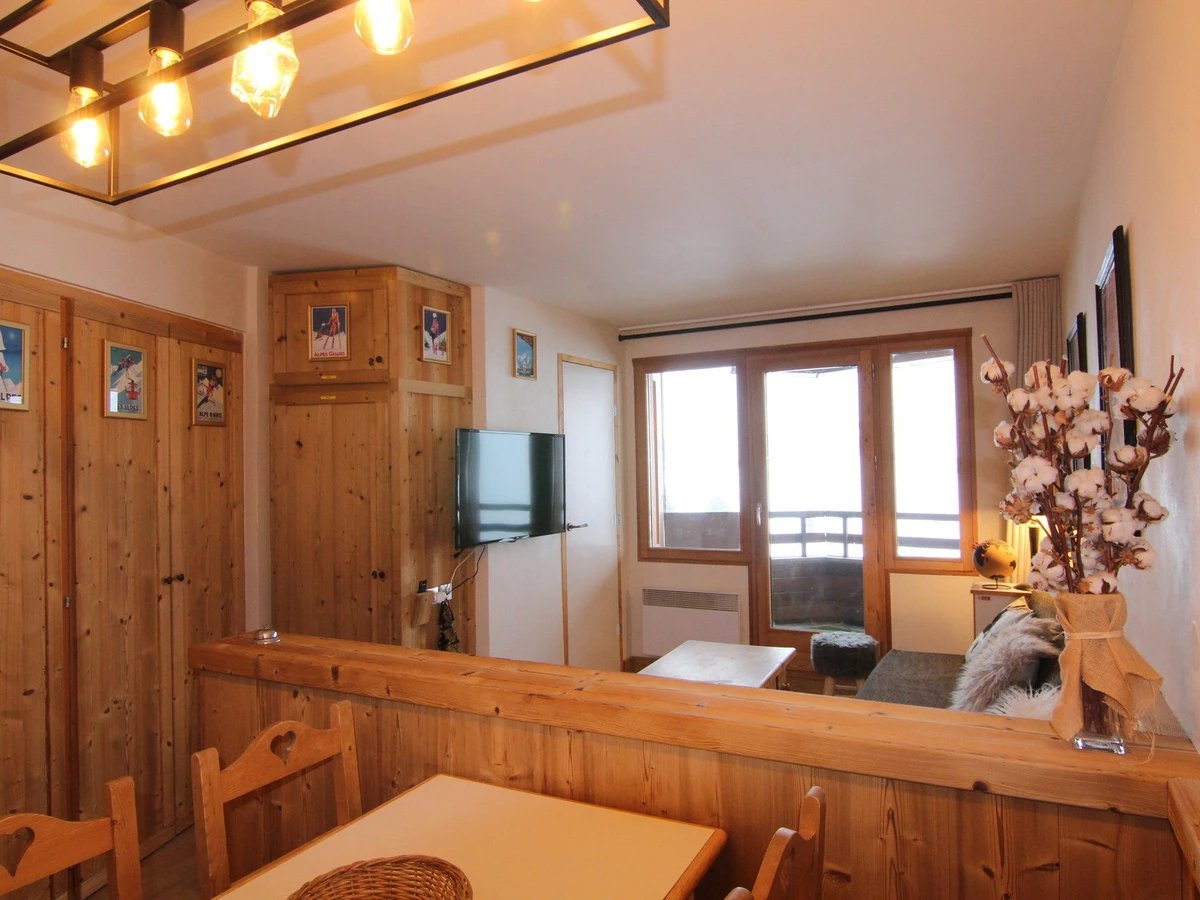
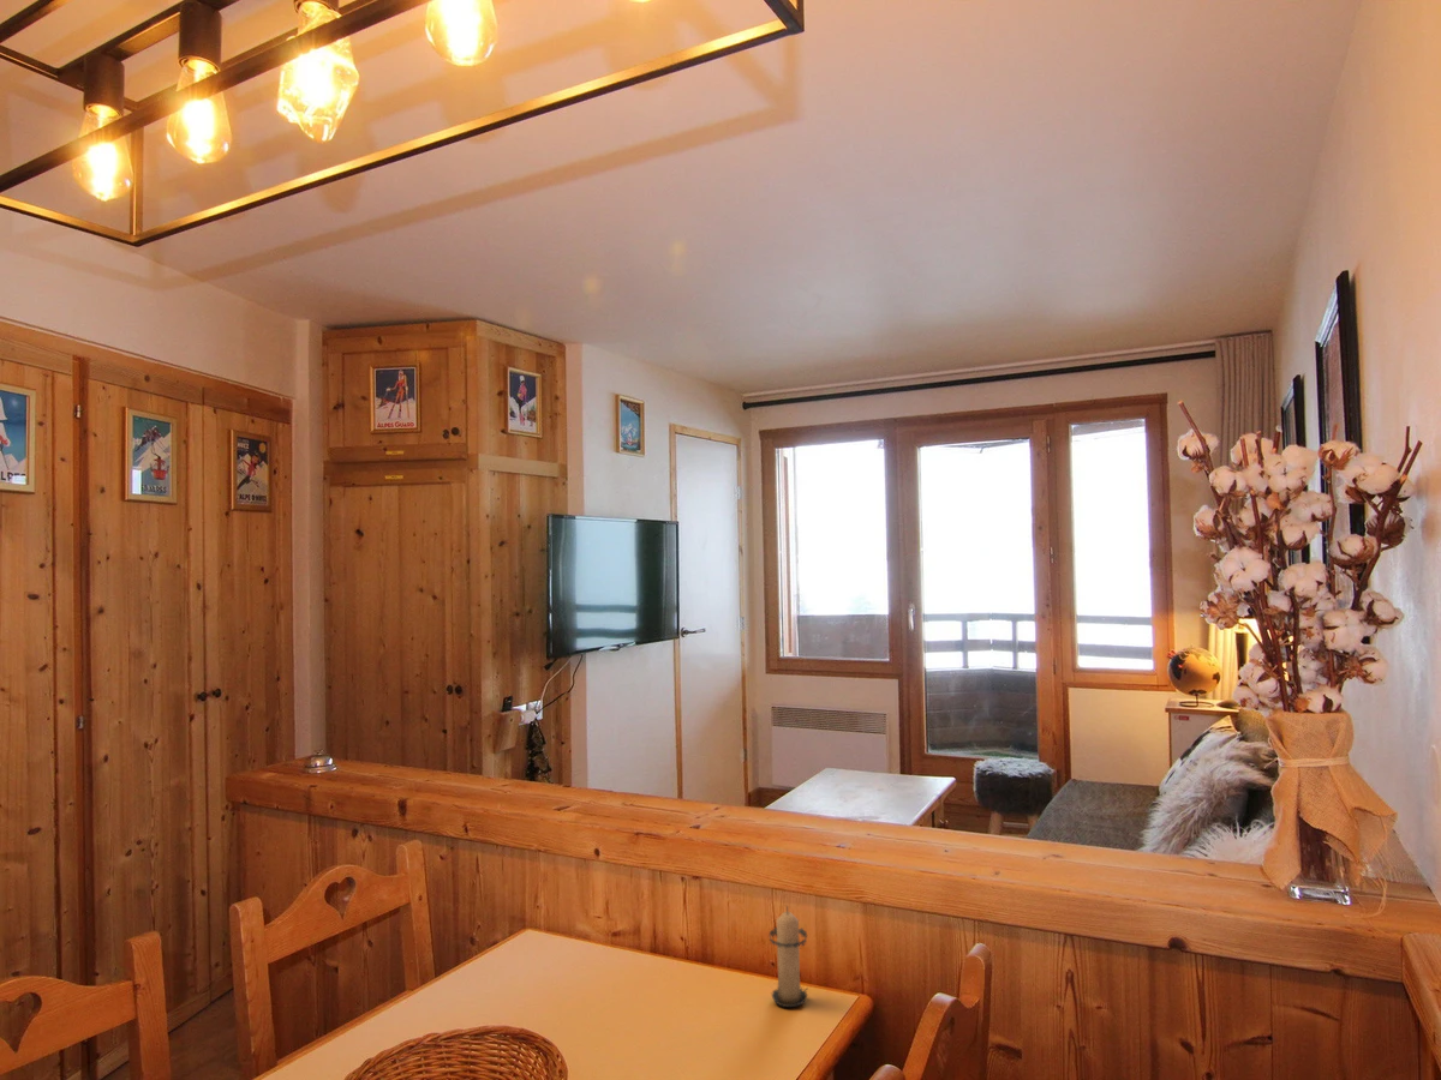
+ candle (788, 953)
